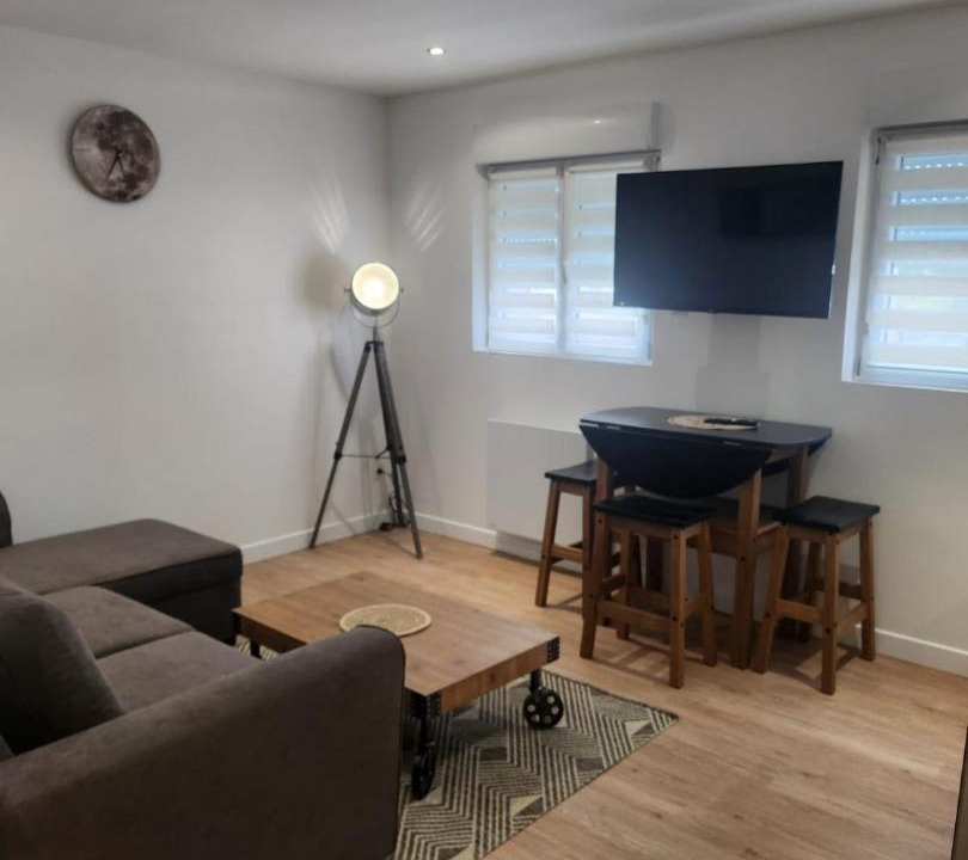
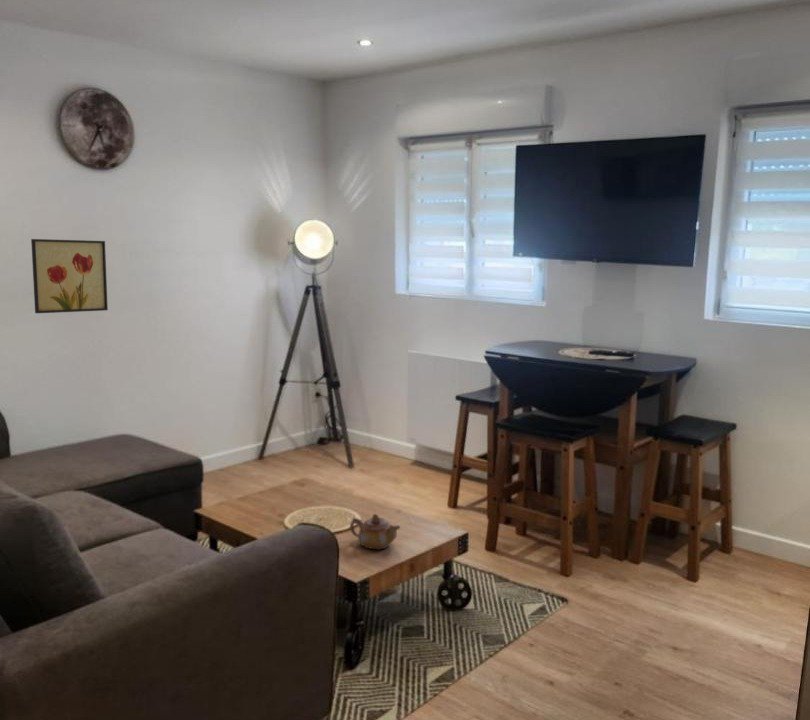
+ teapot (375, 528)
+ wall art (70, 276)
